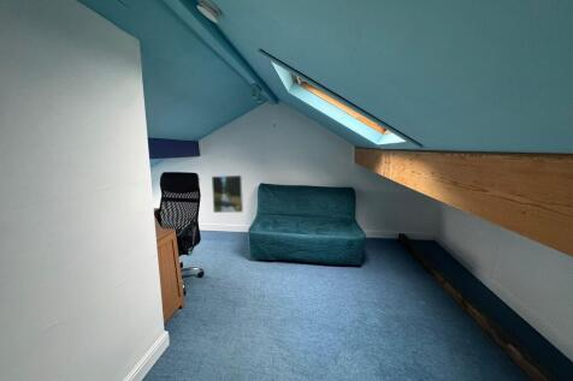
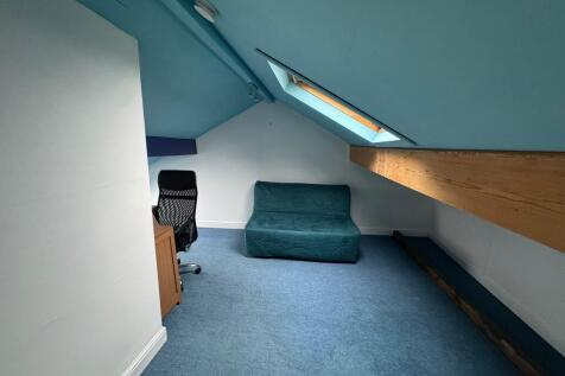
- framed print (226, 194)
